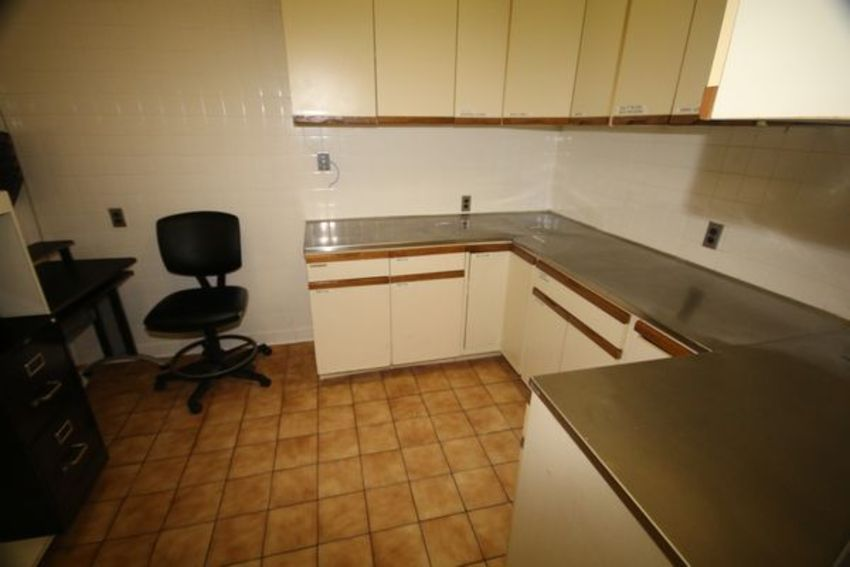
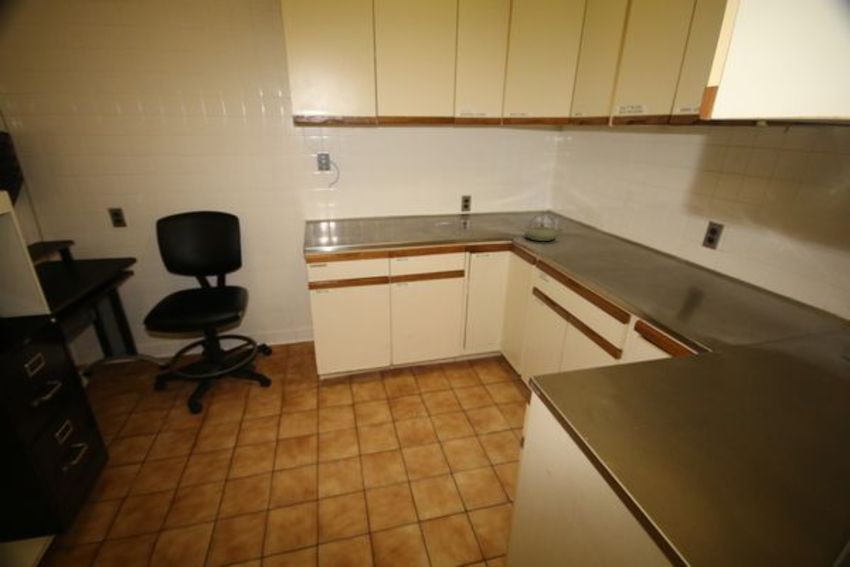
+ teapot (544, 227)
